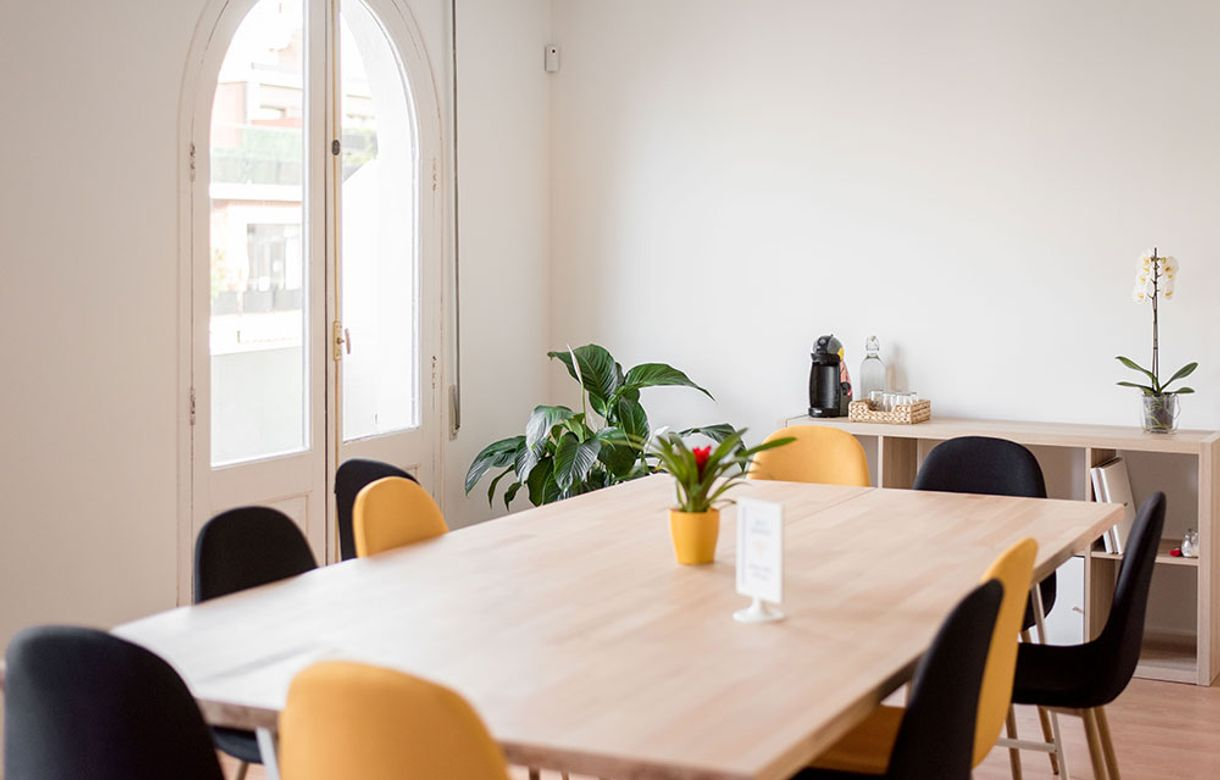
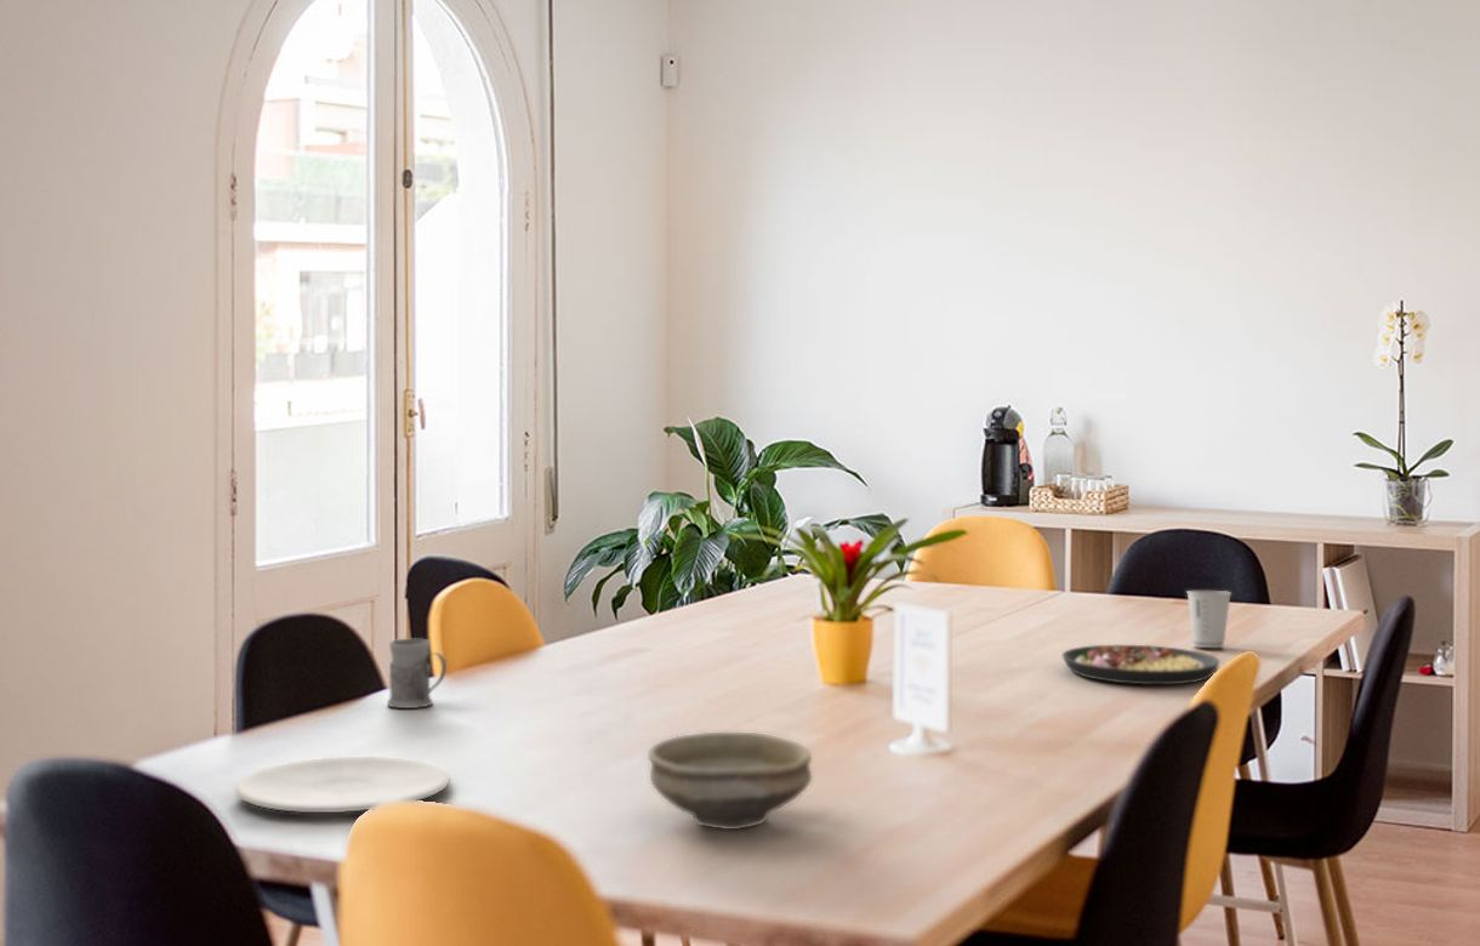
+ bowl (729, 785)
+ plate (343, 786)
+ dixie cup (1208, 619)
+ plate (1139, 660)
+ mug (419, 674)
